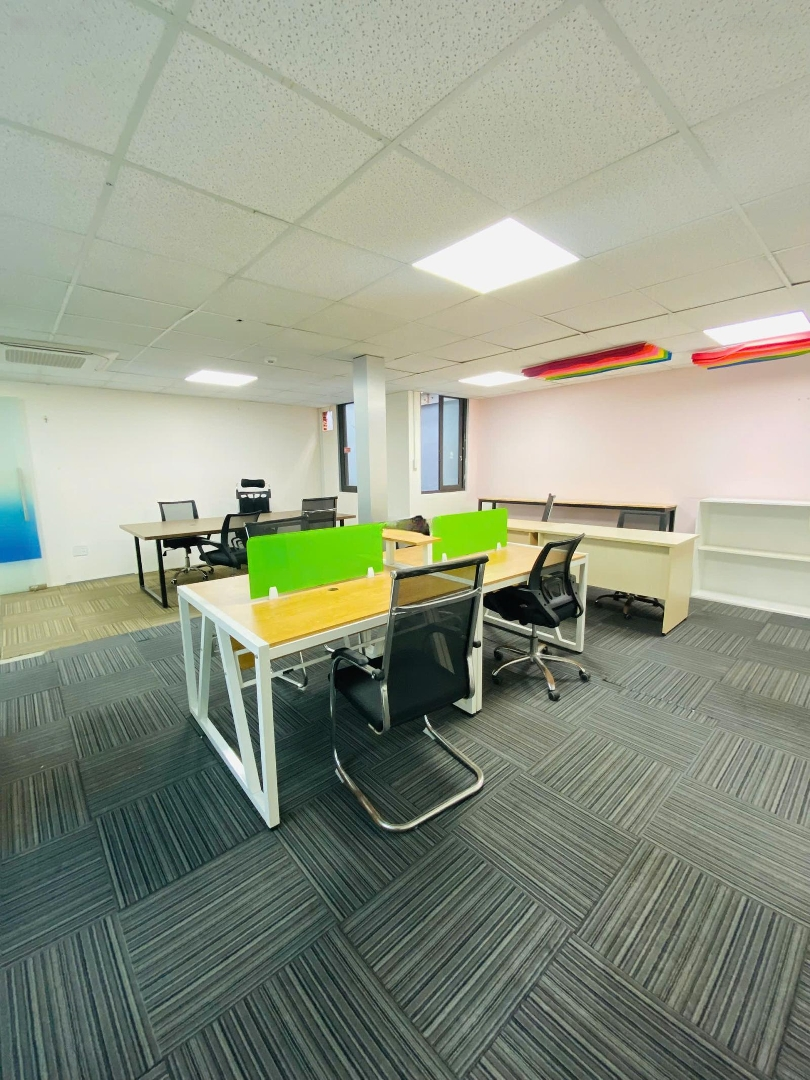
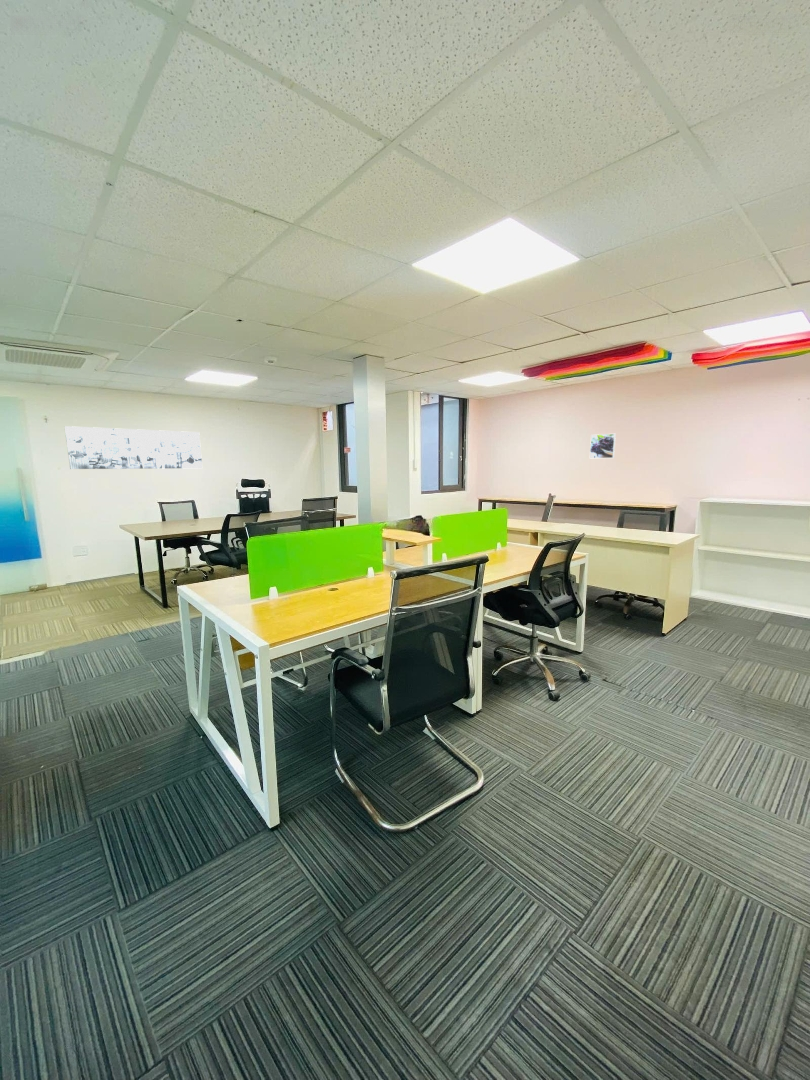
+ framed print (602, 446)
+ wall art (139, 449)
